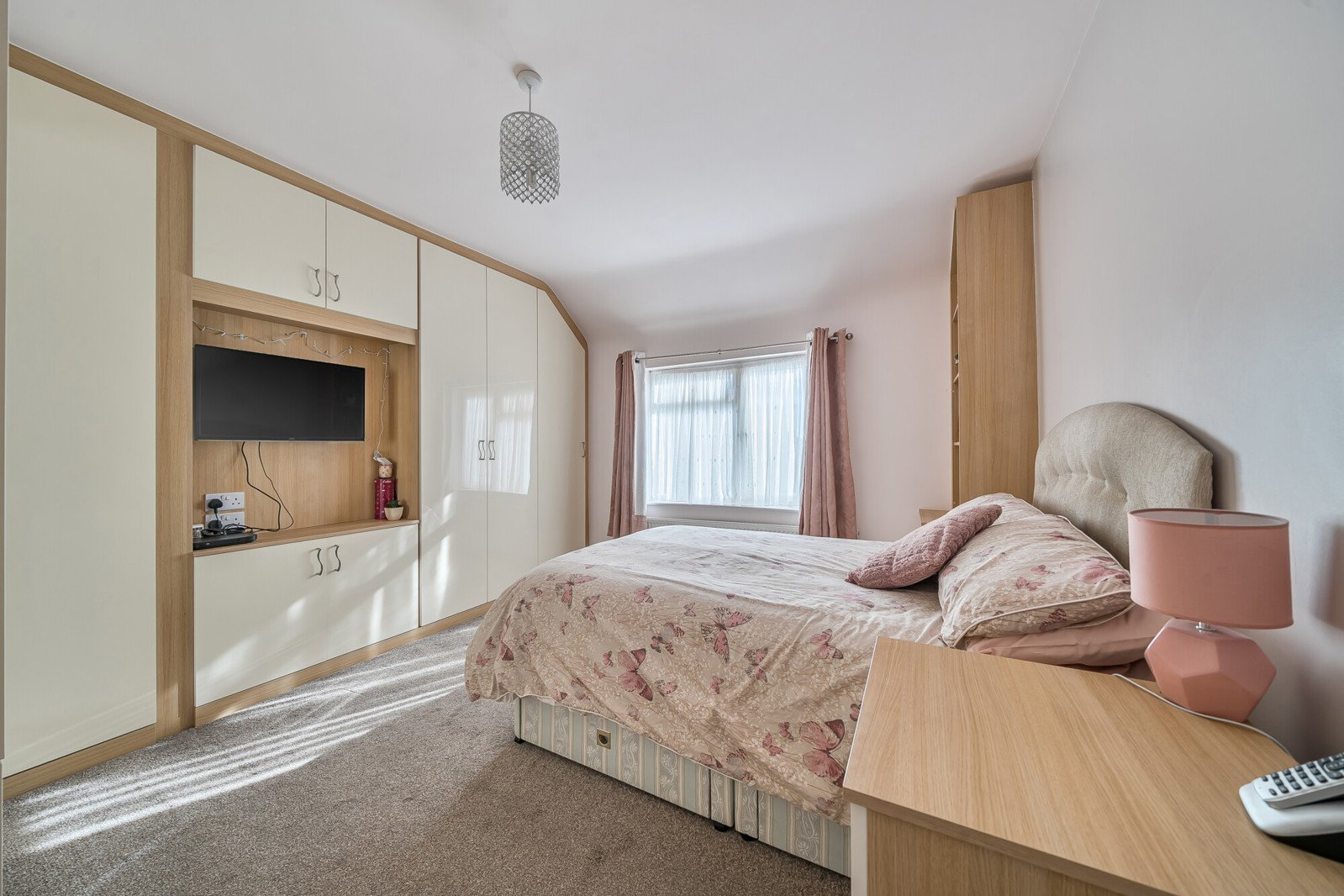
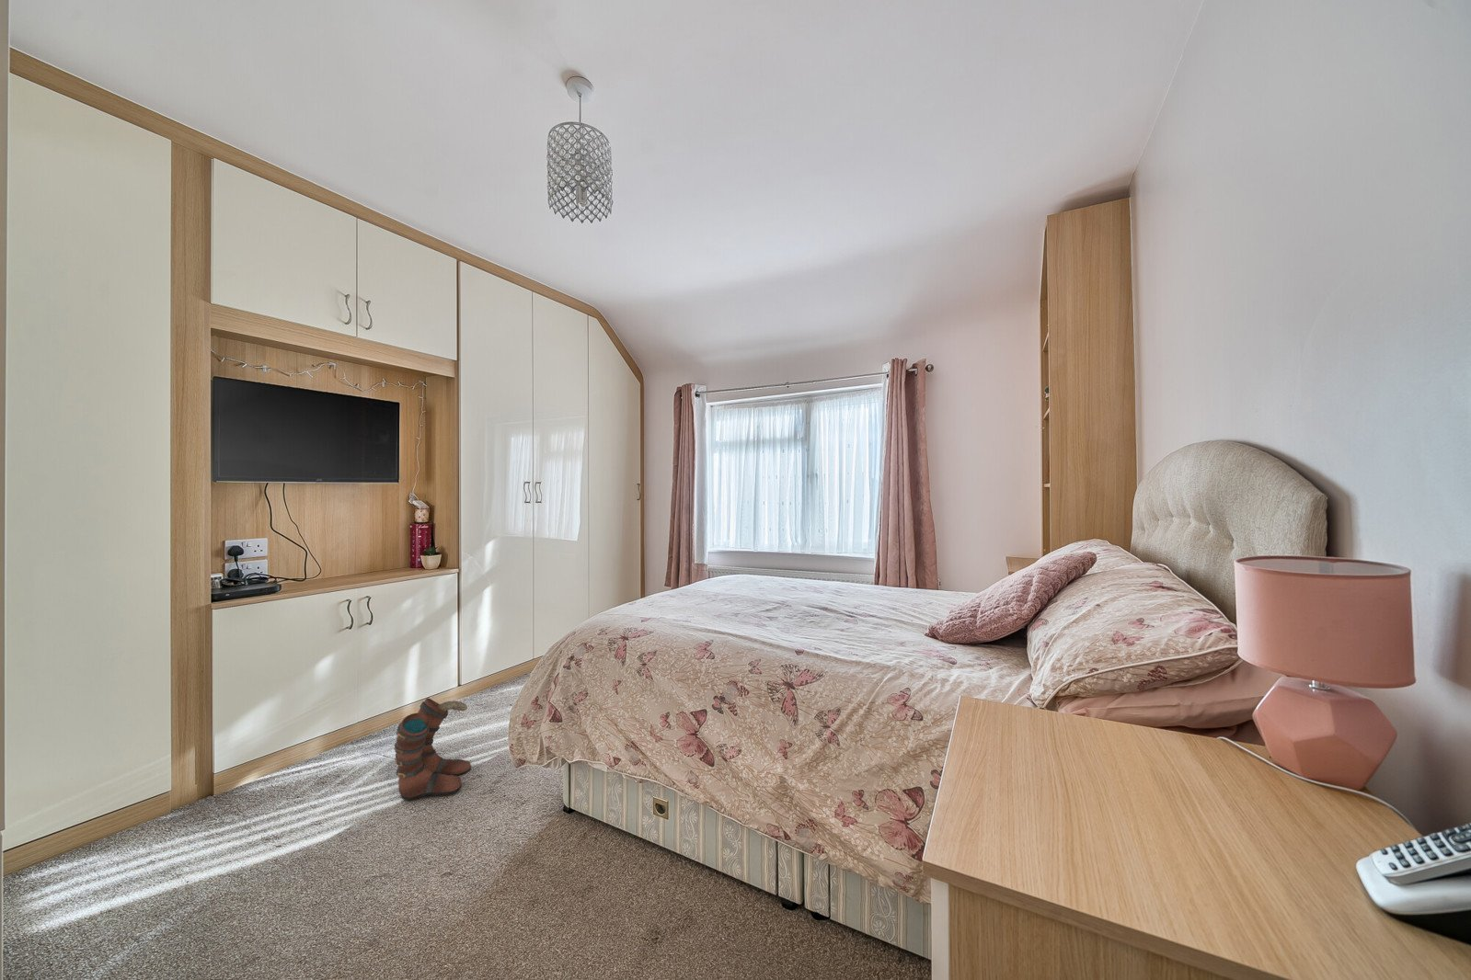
+ boots (432, 739)
